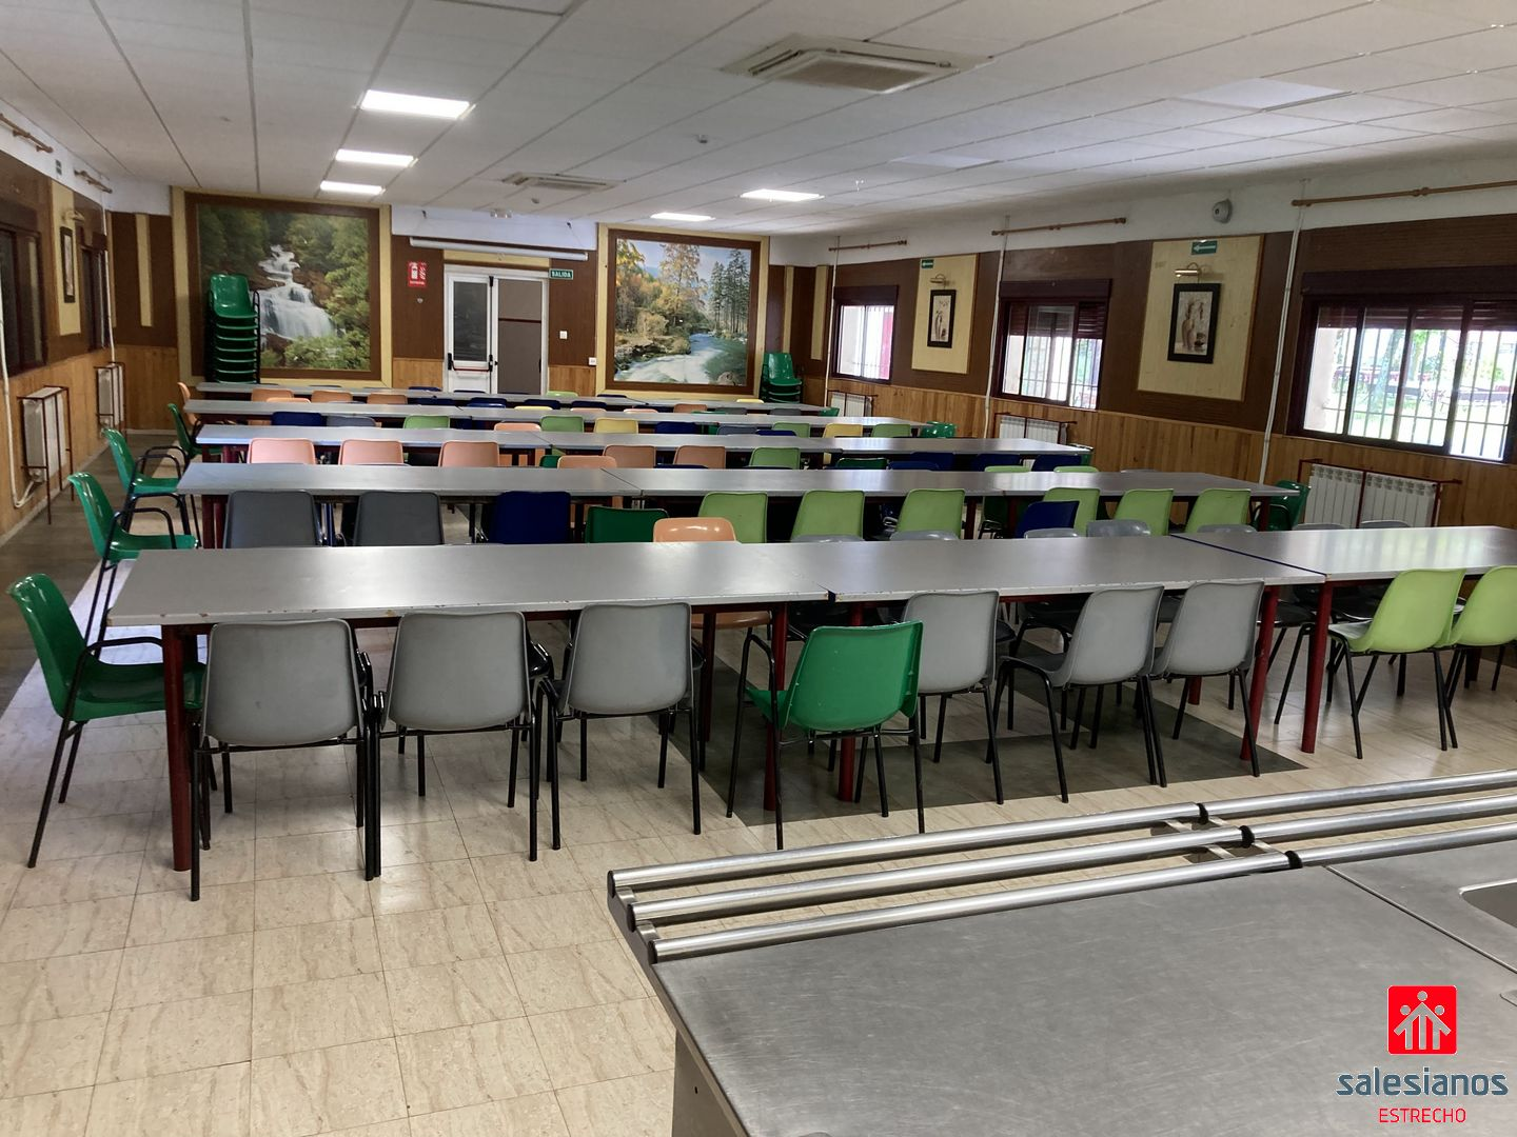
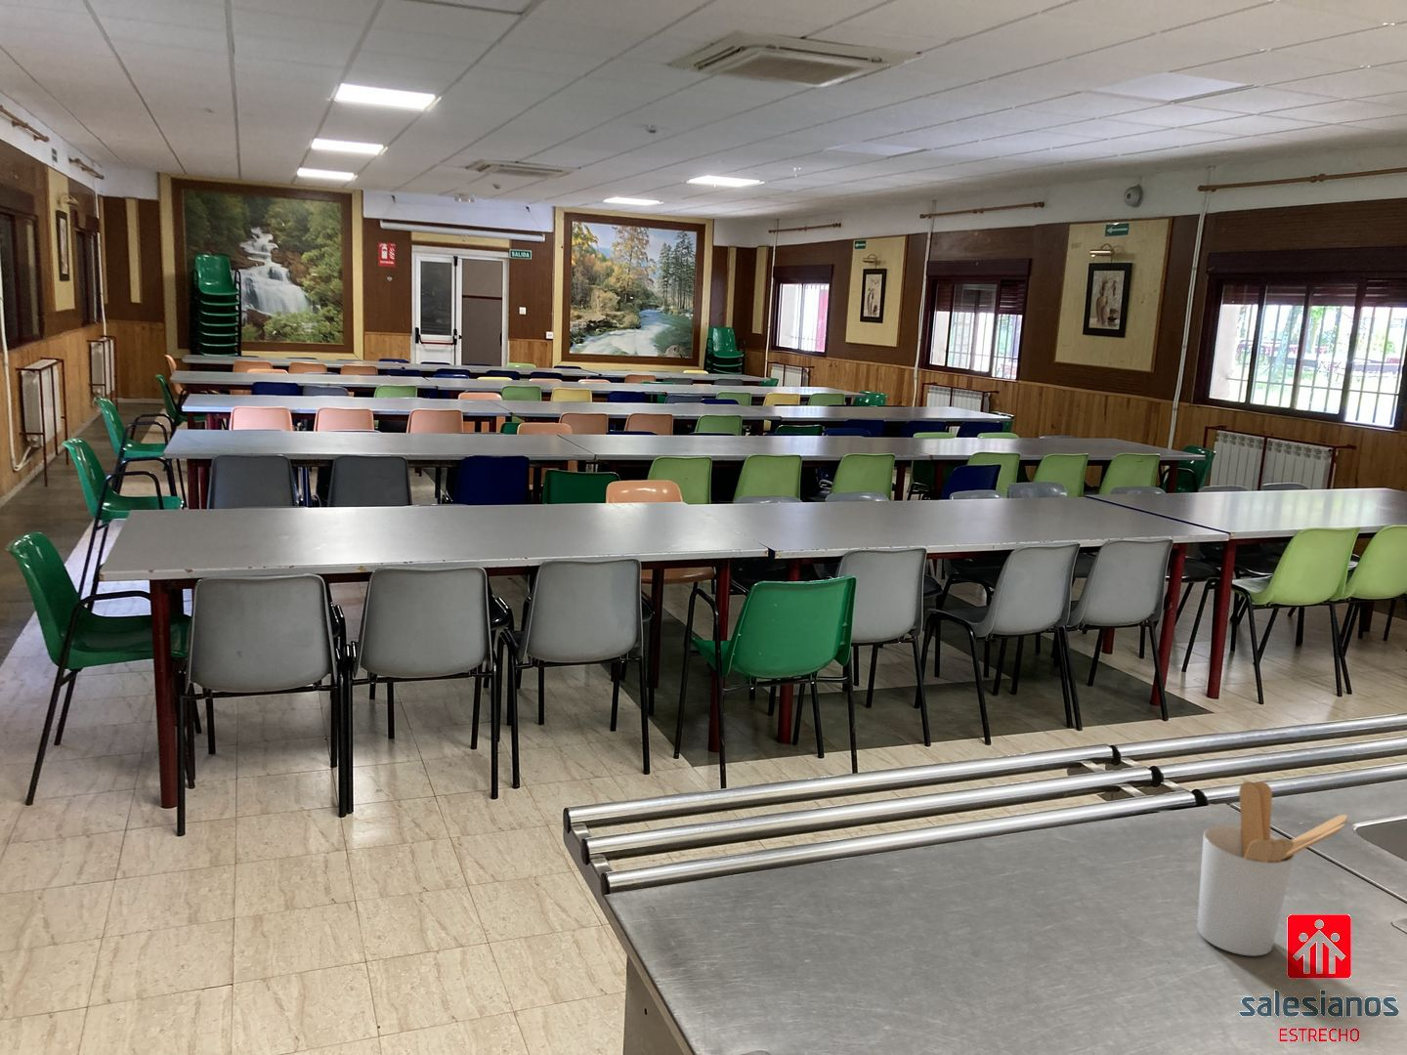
+ utensil holder (1269, 872)
